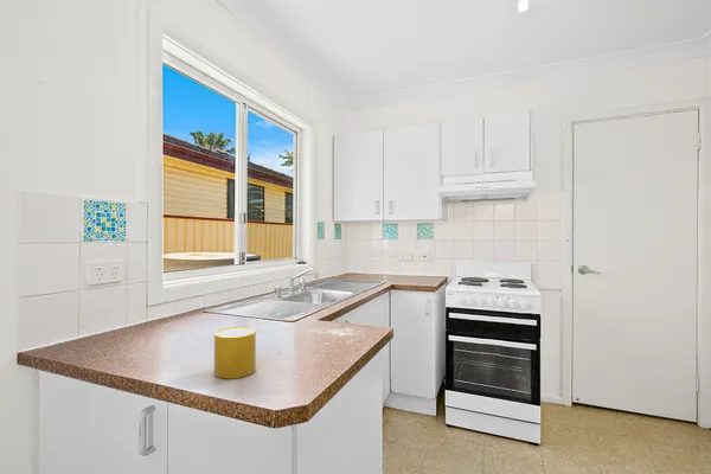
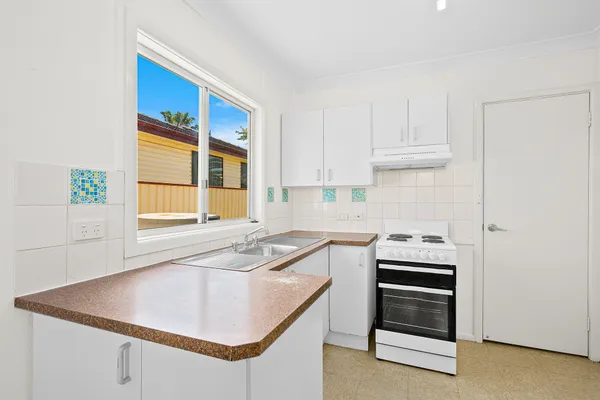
- cup (235, 351)
